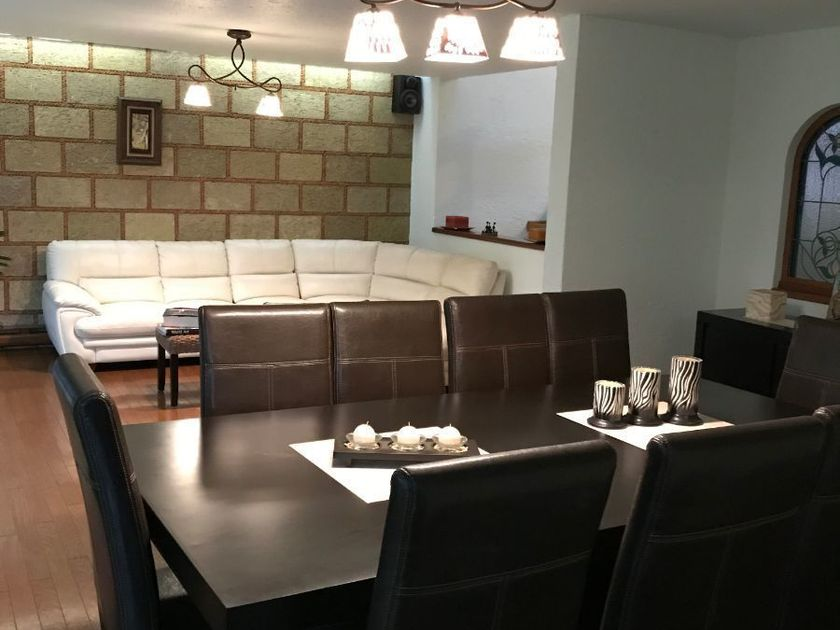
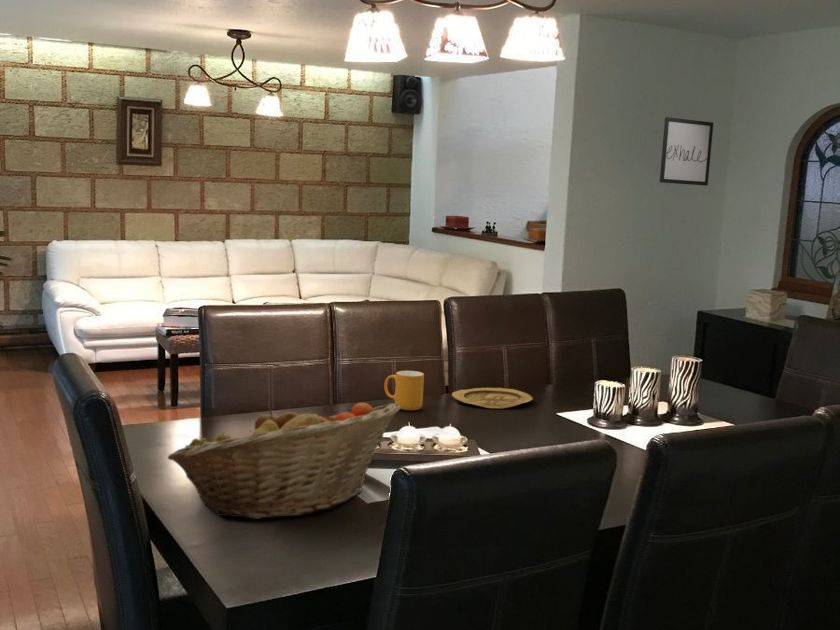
+ wall art (686, 152)
+ mug (403, 390)
+ plate (492, 397)
+ fruit basket (290, 448)
